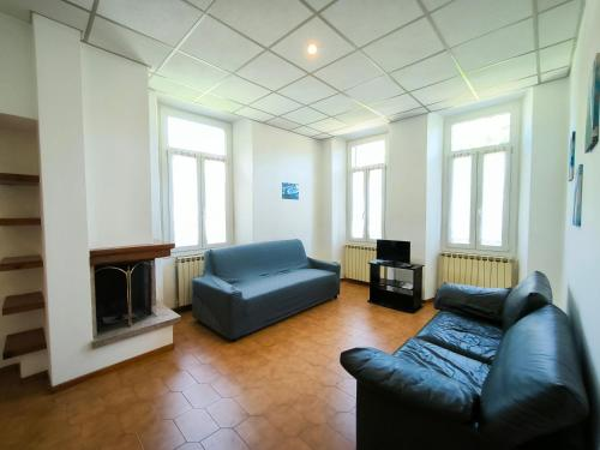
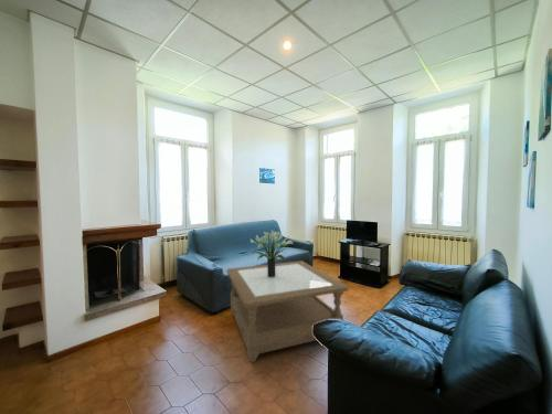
+ coffee table (280, 301)
+ potted plant (272, 253)
